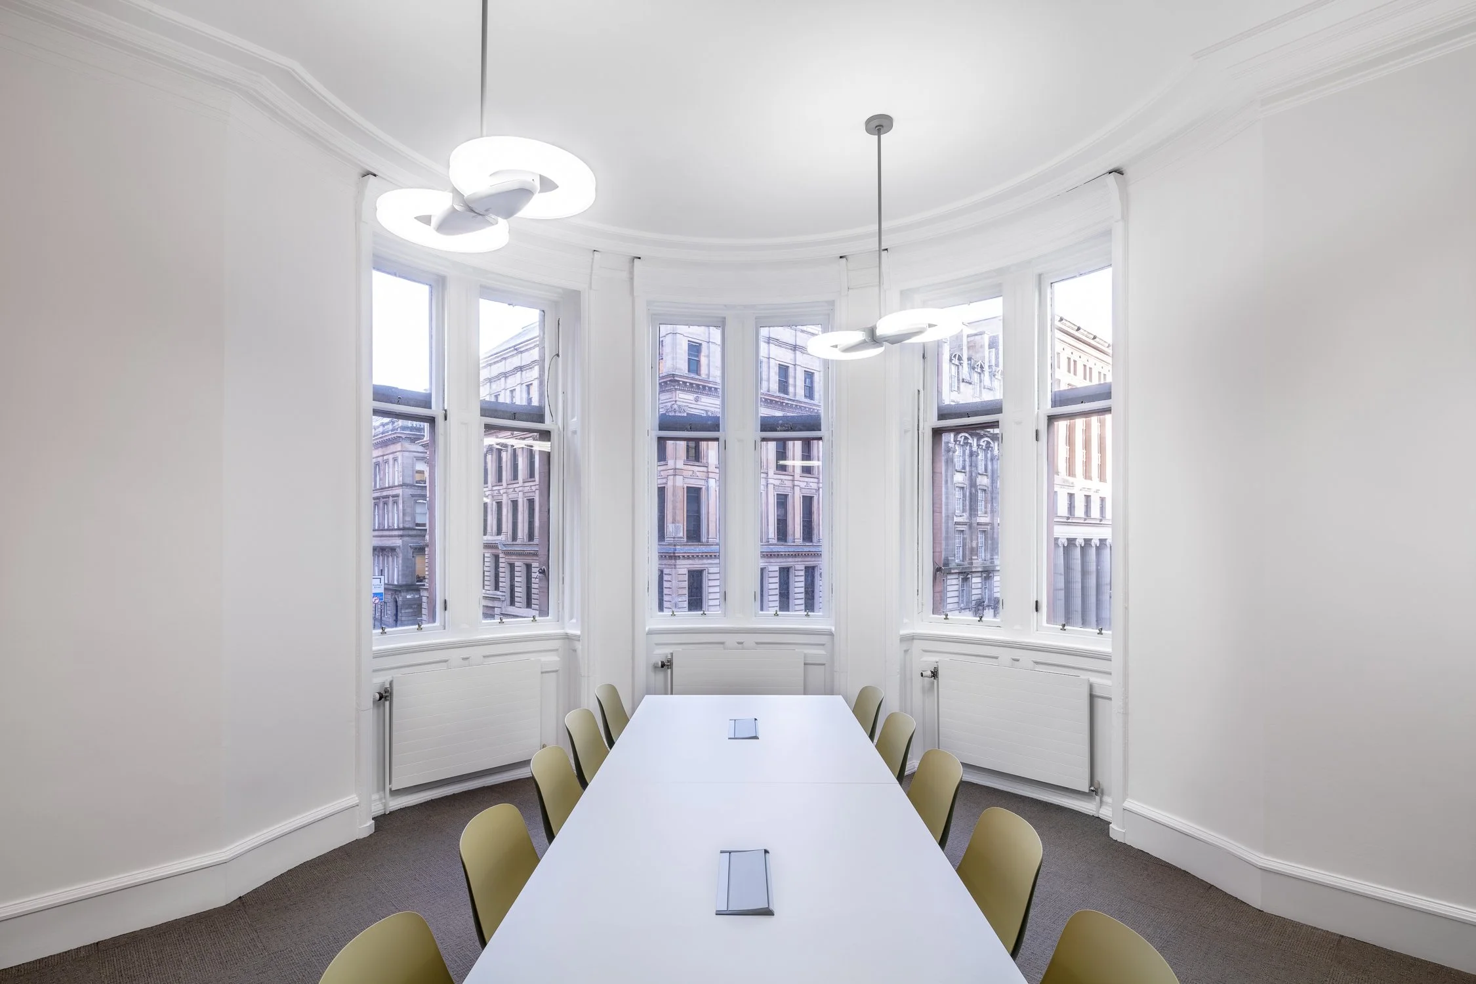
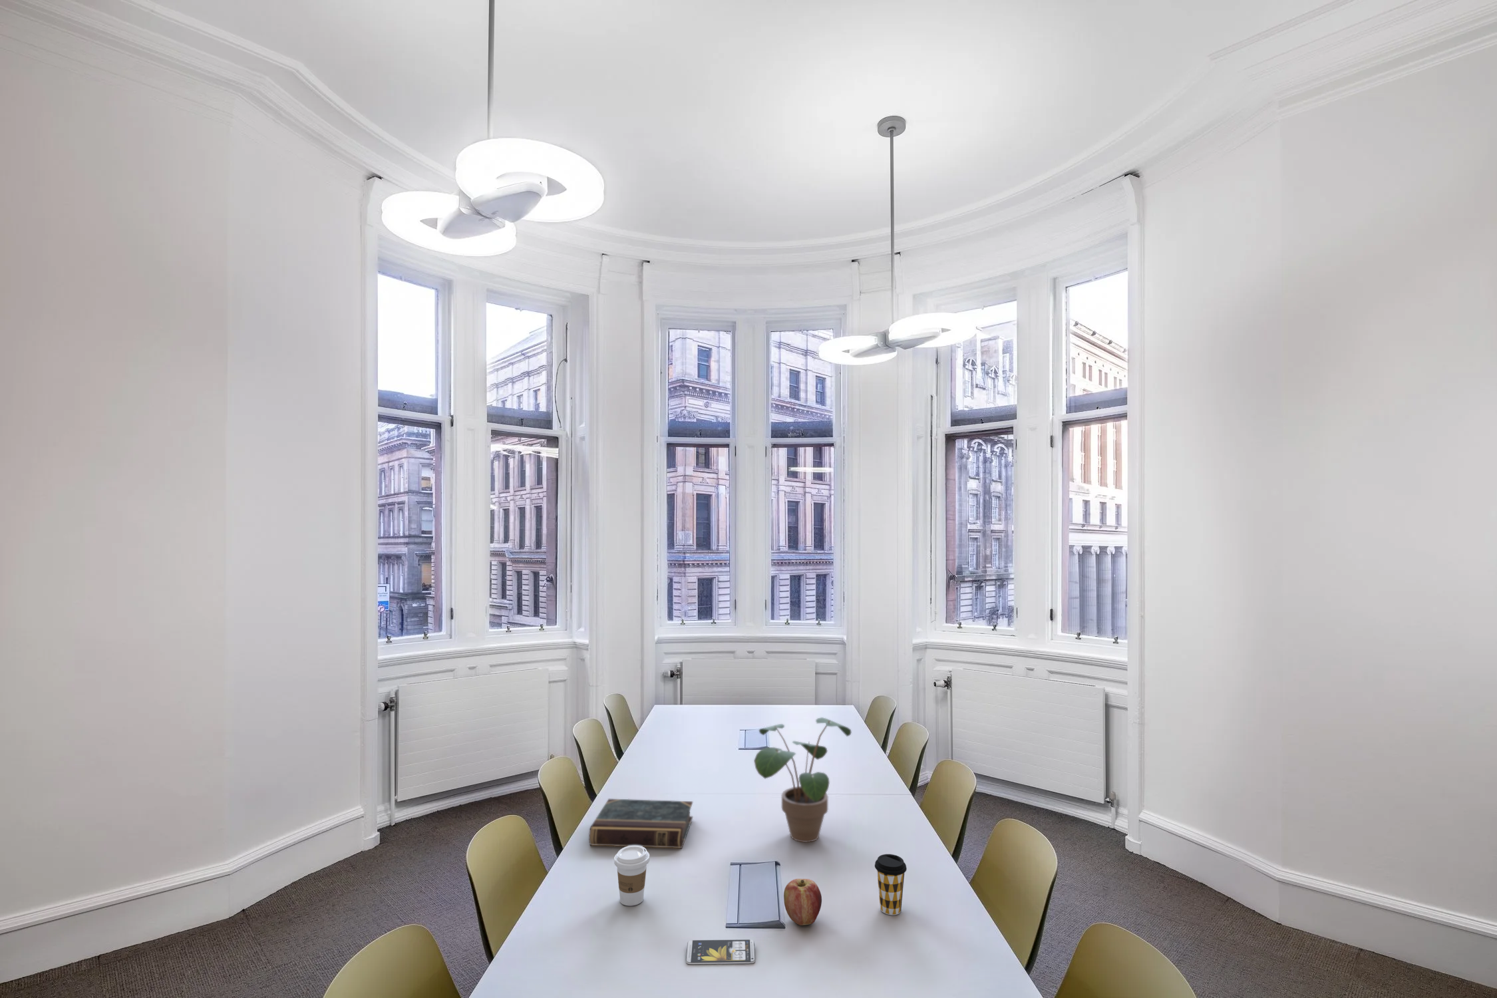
+ coffee cup (632, 875)
+ book (643, 822)
+ smartphone (721, 951)
+ apple (802, 900)
+ potted plant (803, 781)
+ coffee cup (890, 884)
